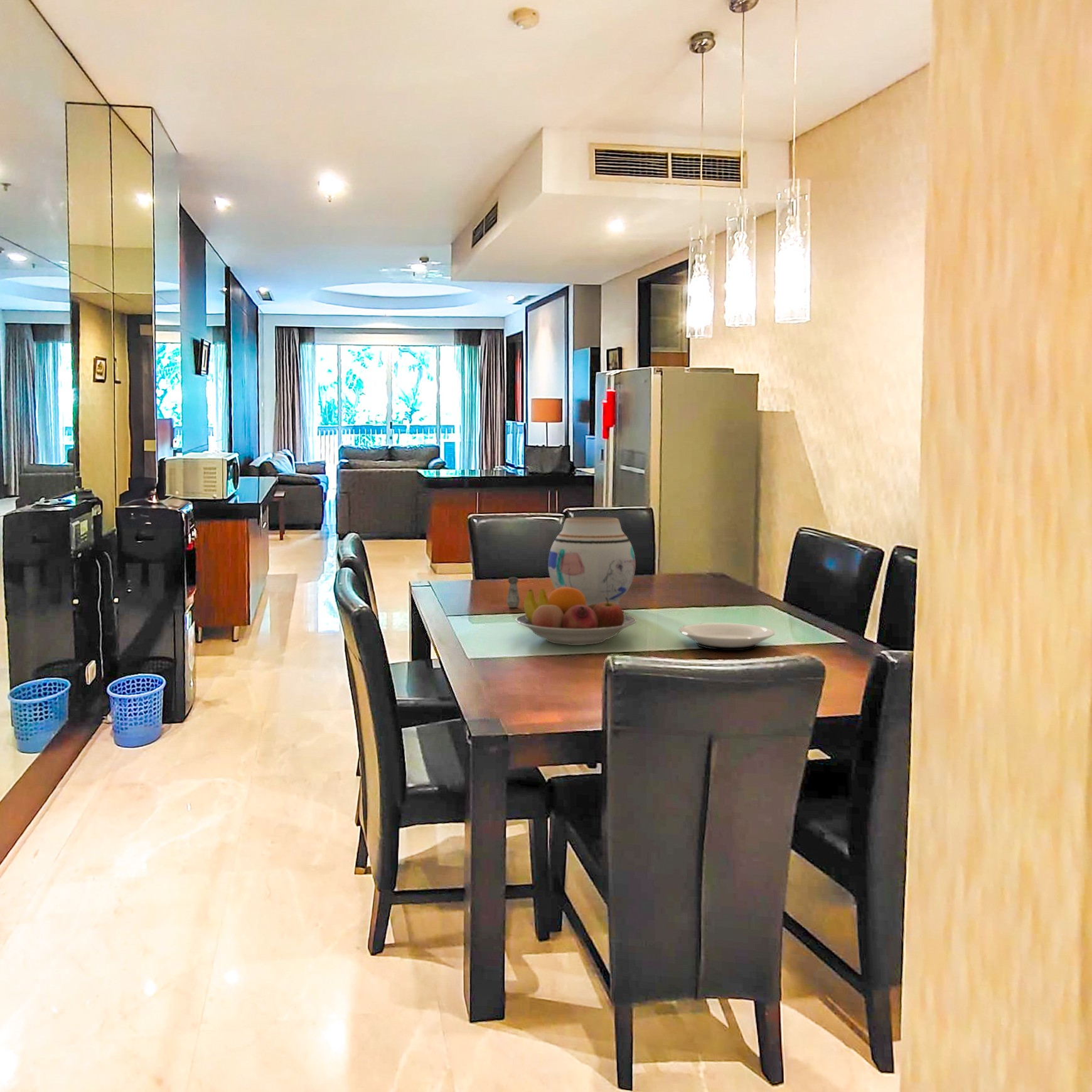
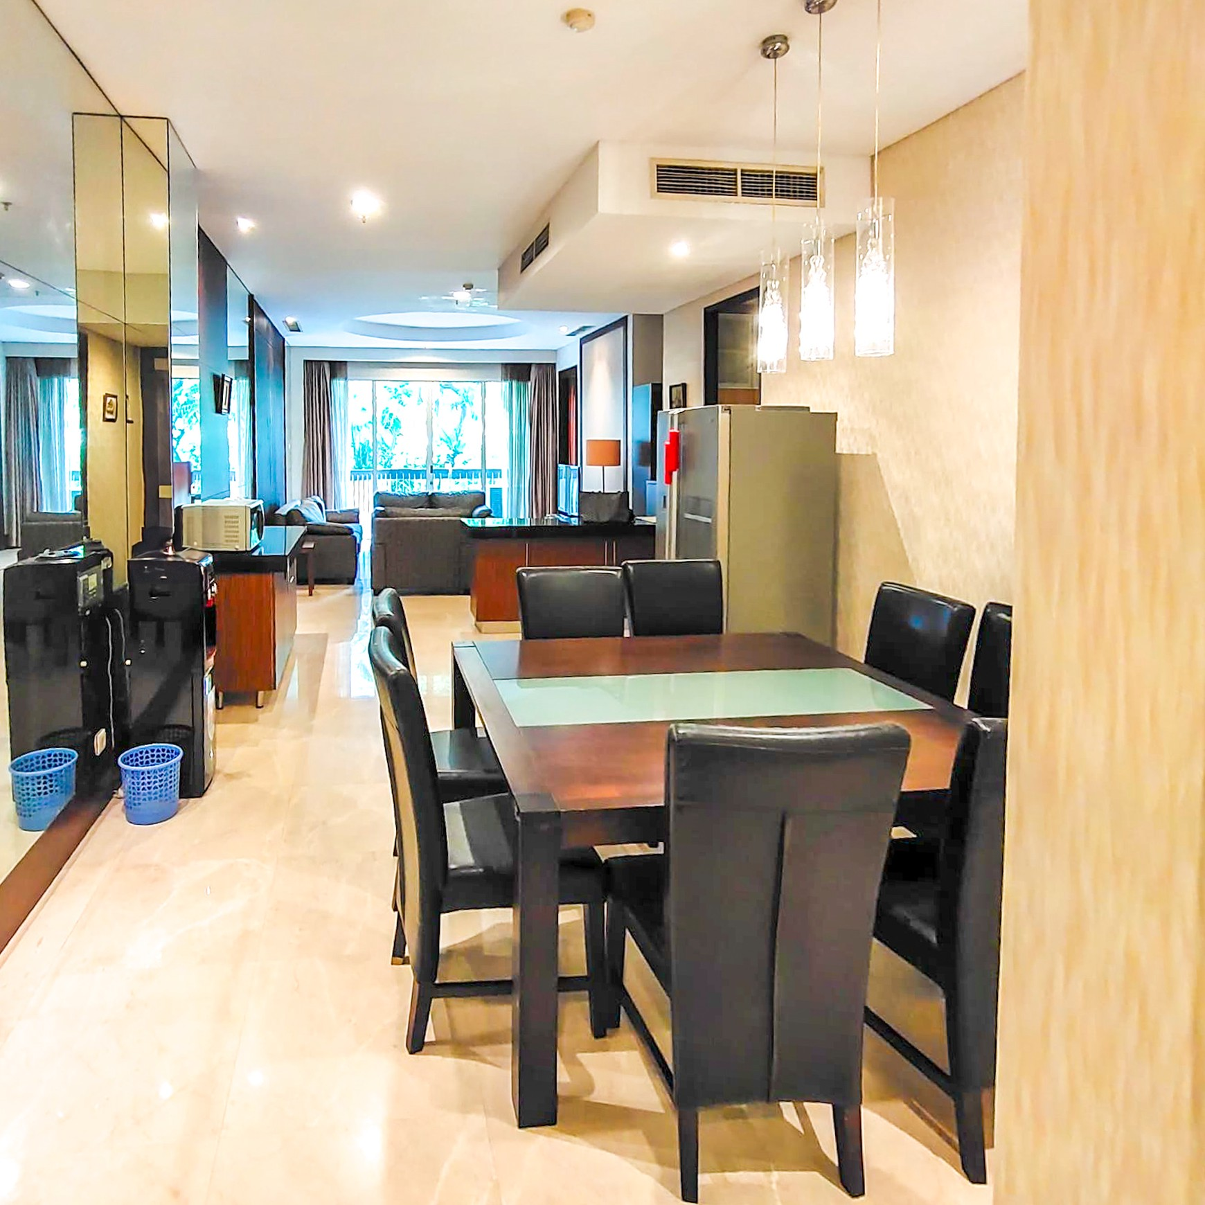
- vase (591, 563)
- salt shaker (513, 592)
- plate (726, 638)
- fruit bowl (575, 614)
